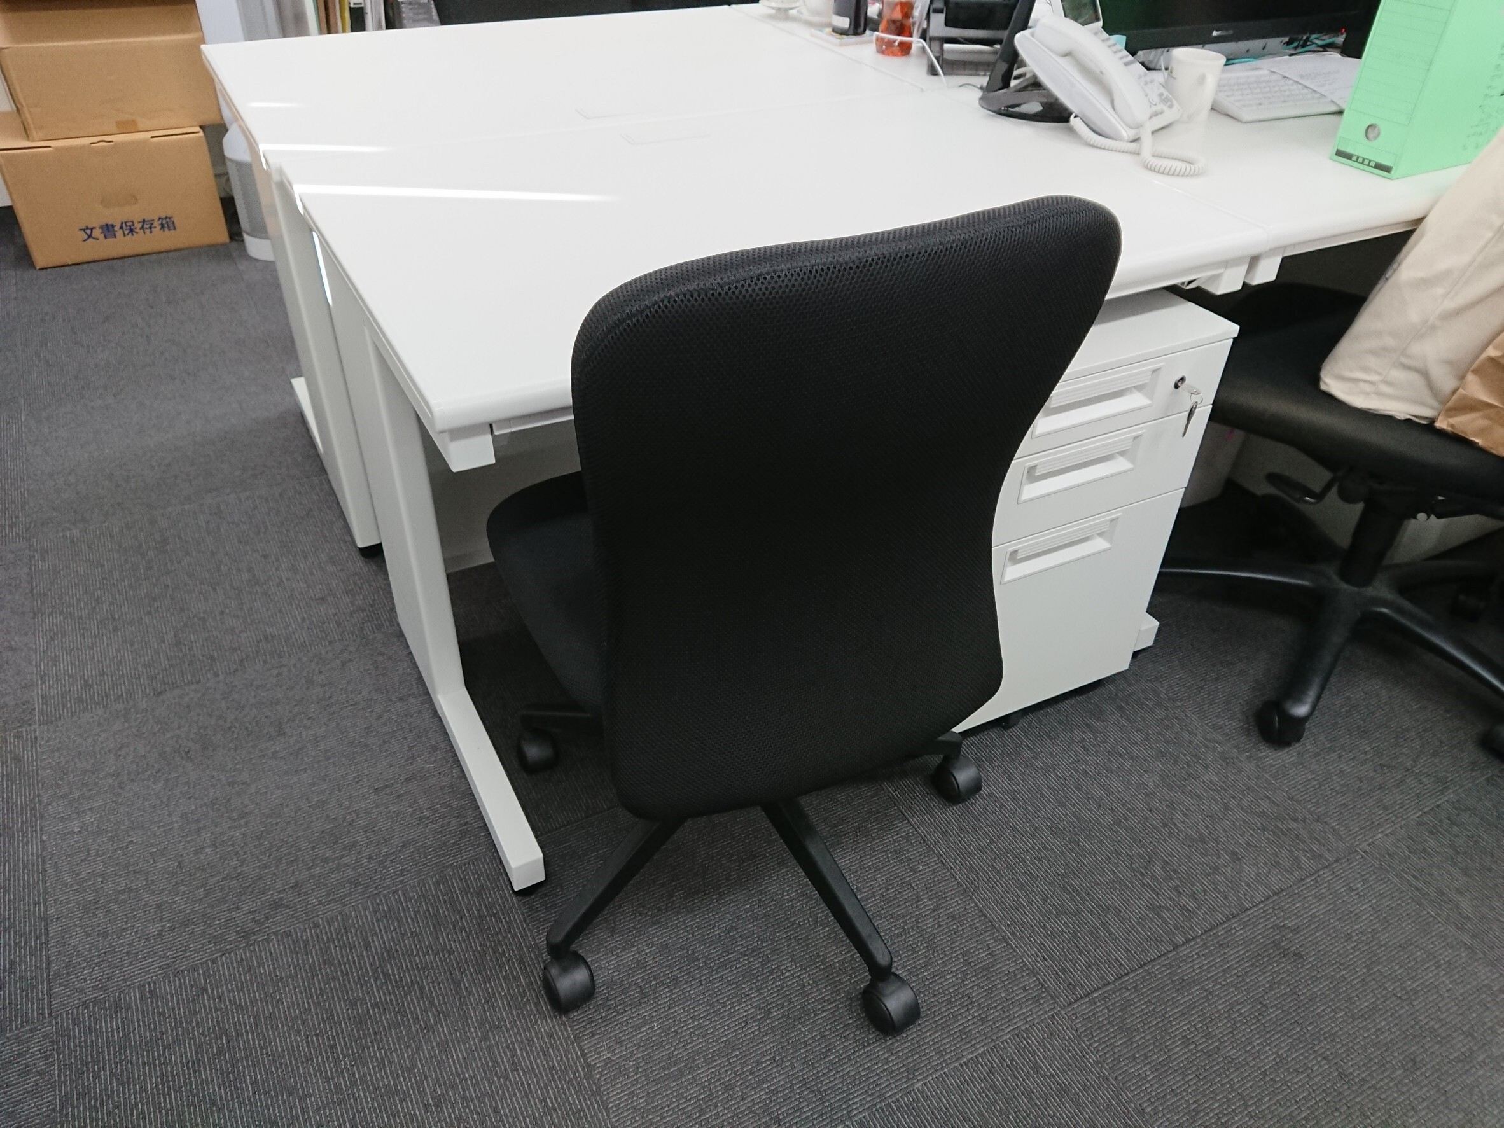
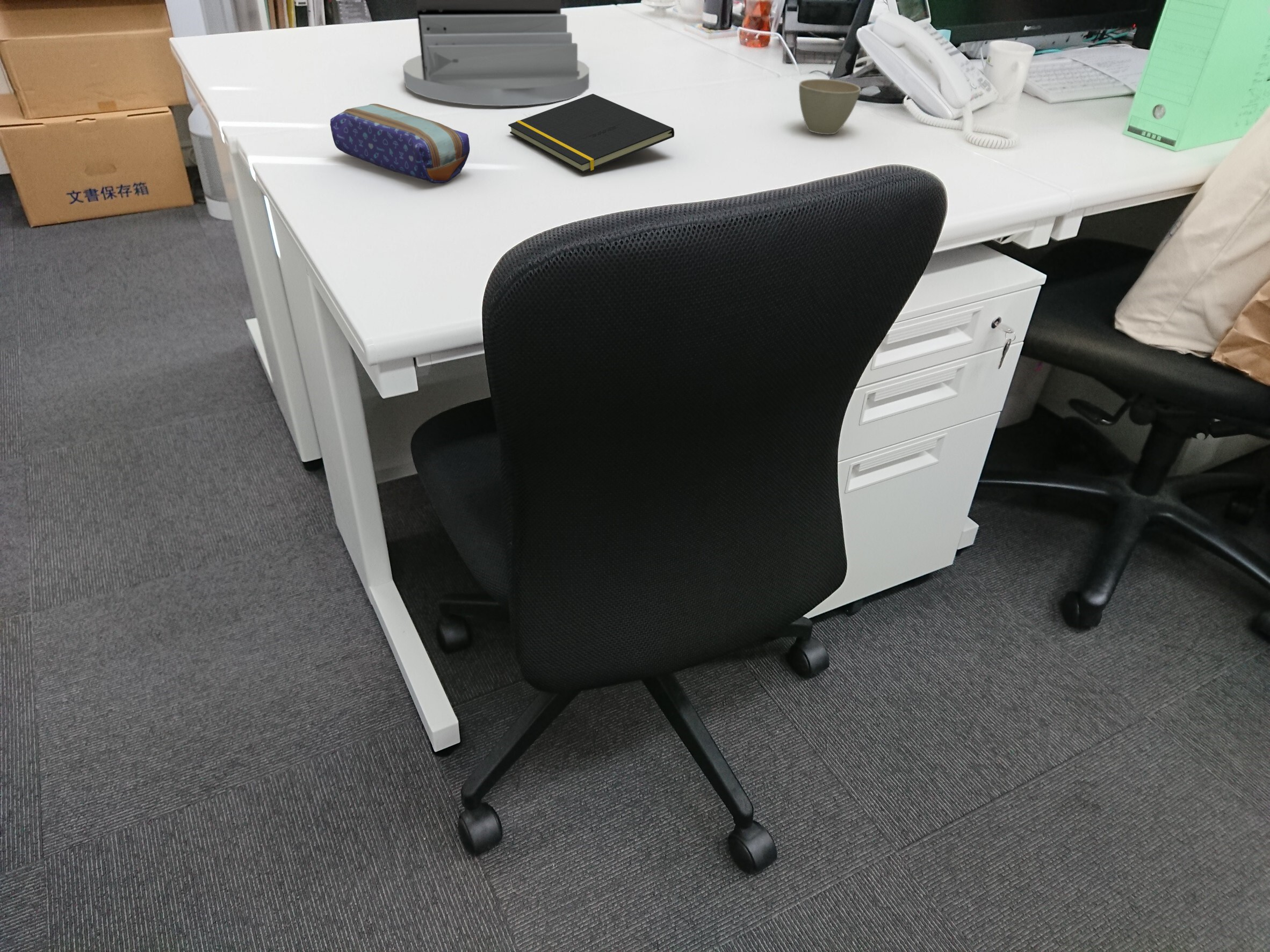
+ flower pot (826, 108)
+ pencil case (399, 140)
+ notepad (588, 130)
+ desk organizer (496, 43)
